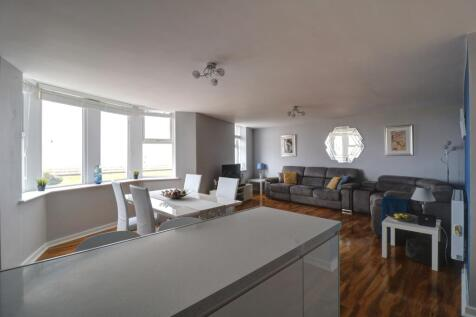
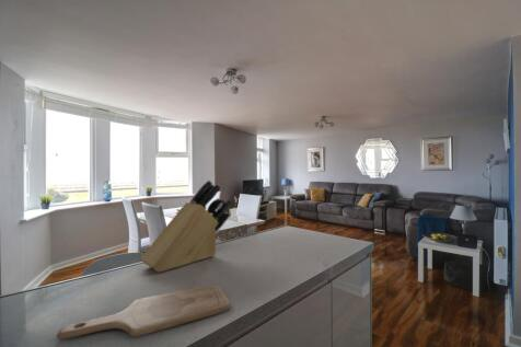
+ knife block (190, 219)
+ cutting board (152, 312)
